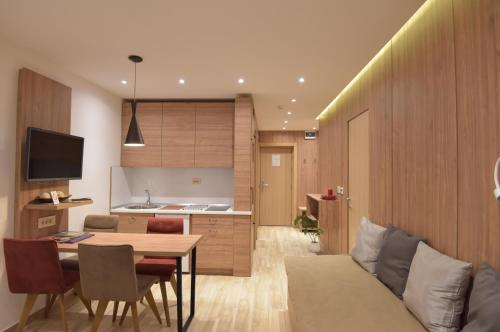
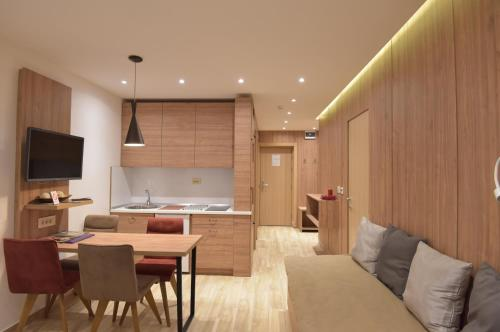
- house plant (308, 233)
